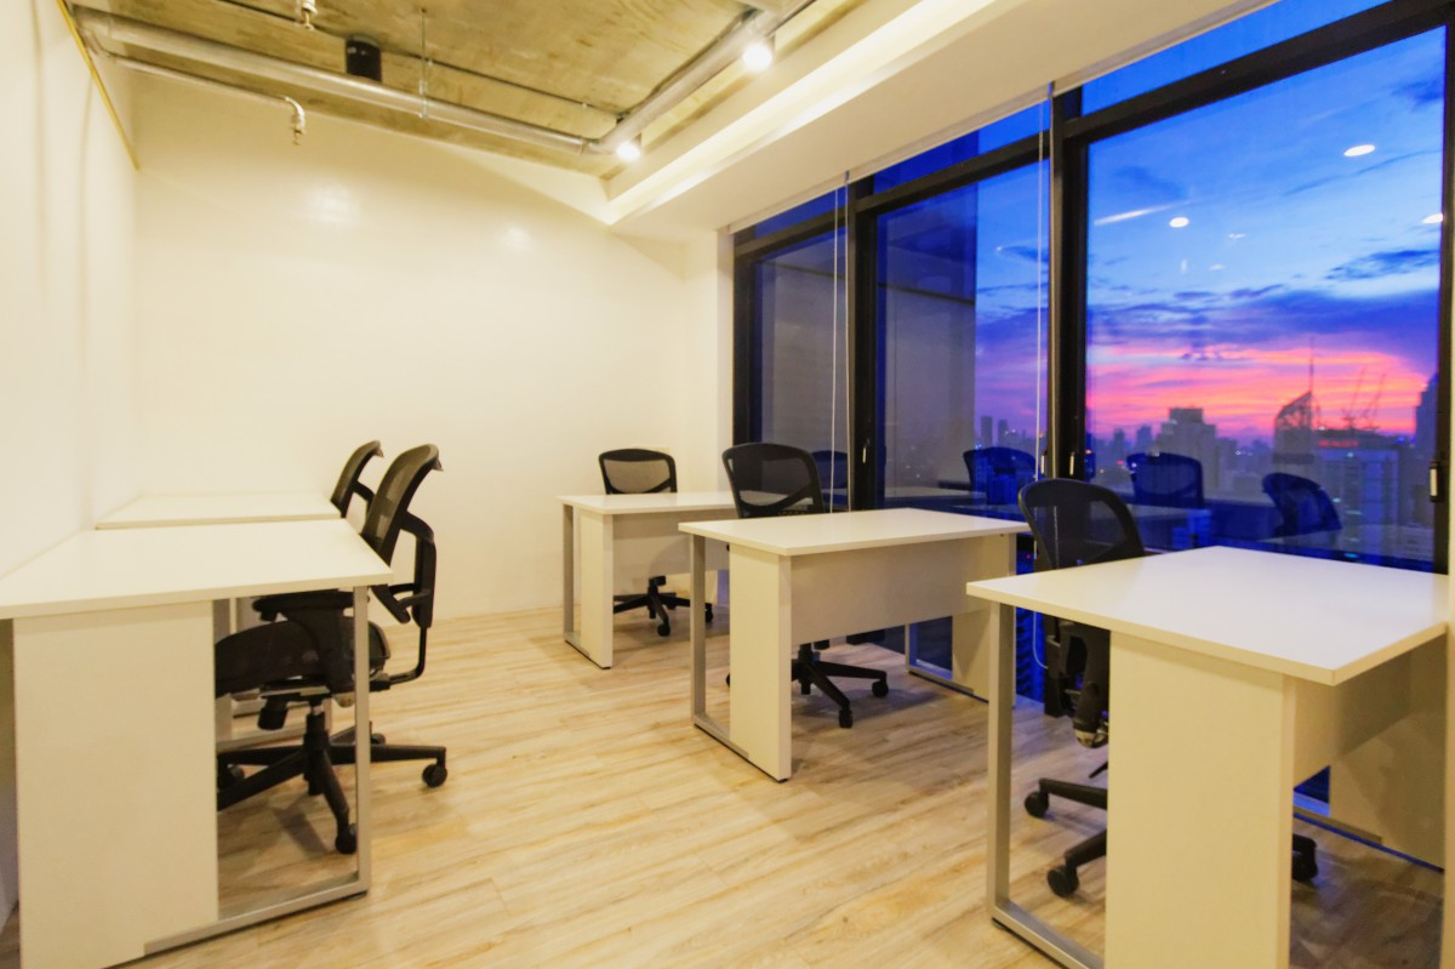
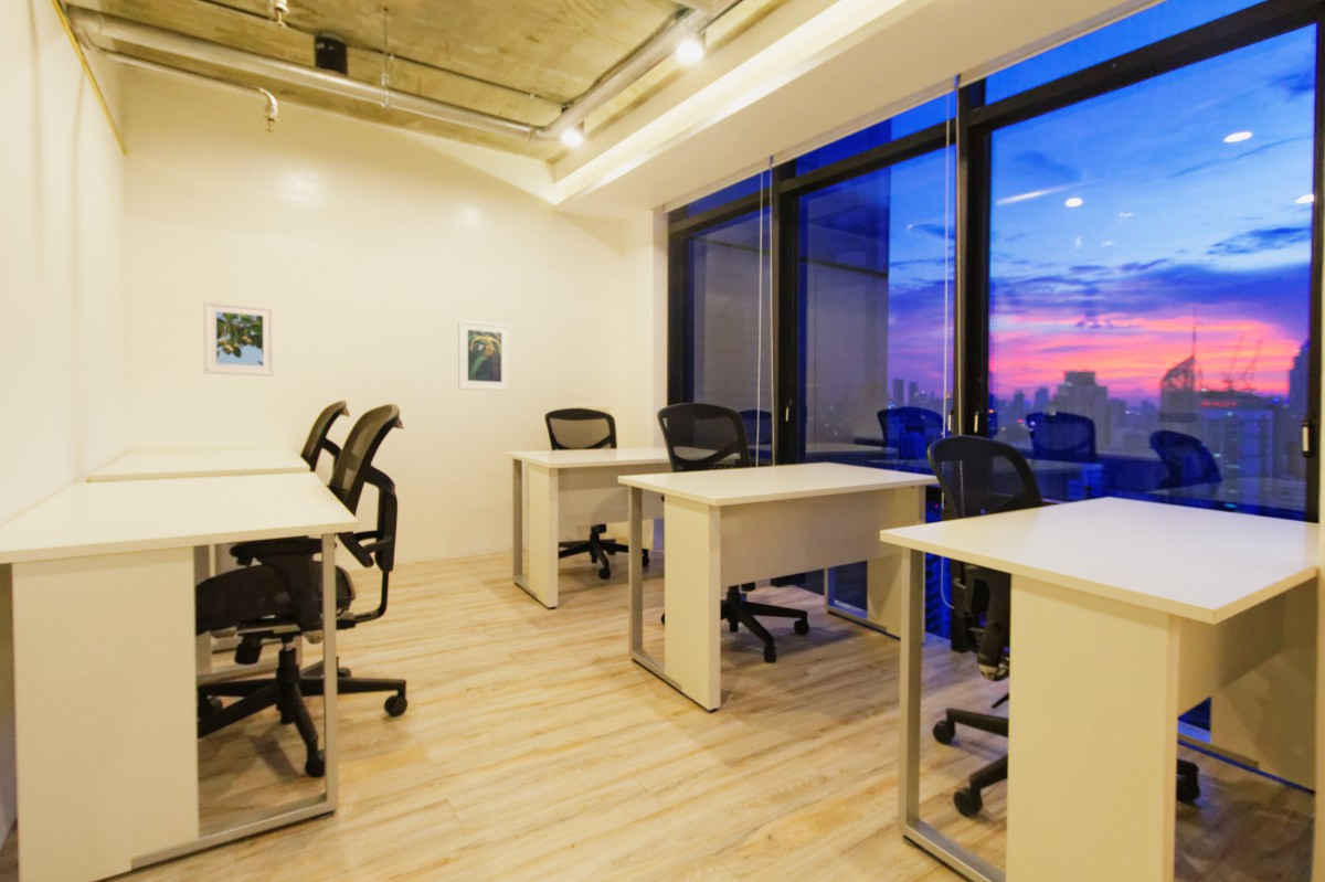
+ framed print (484, 355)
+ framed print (240, 339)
